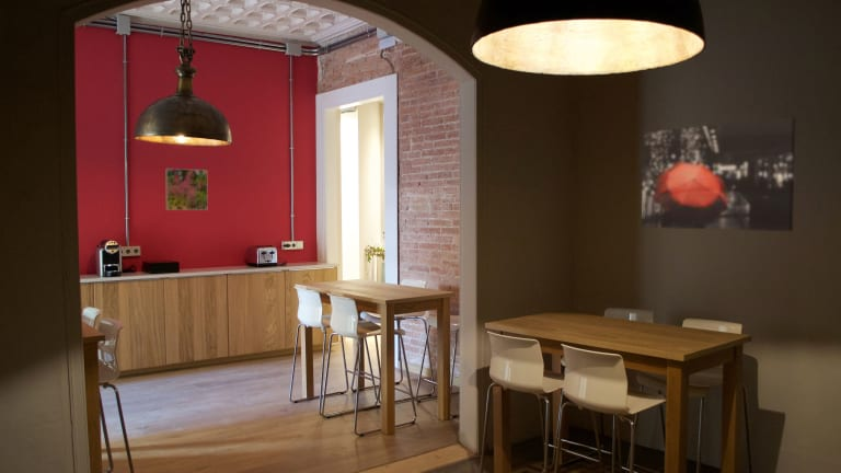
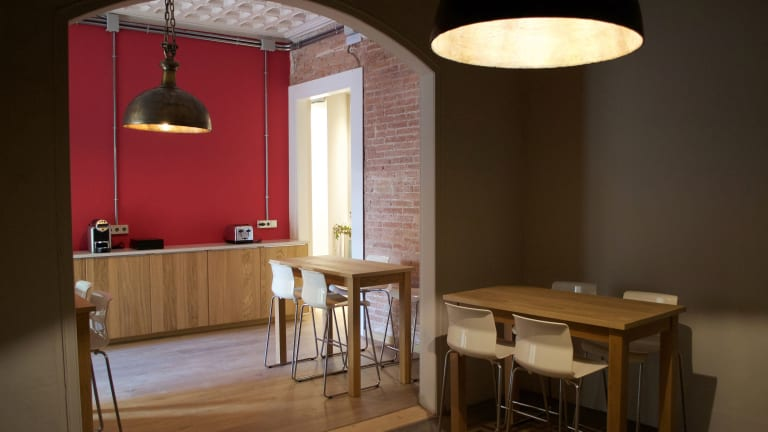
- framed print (186, 189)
- wall art (712, 177)
